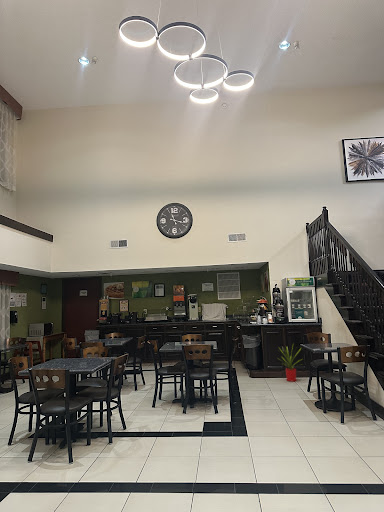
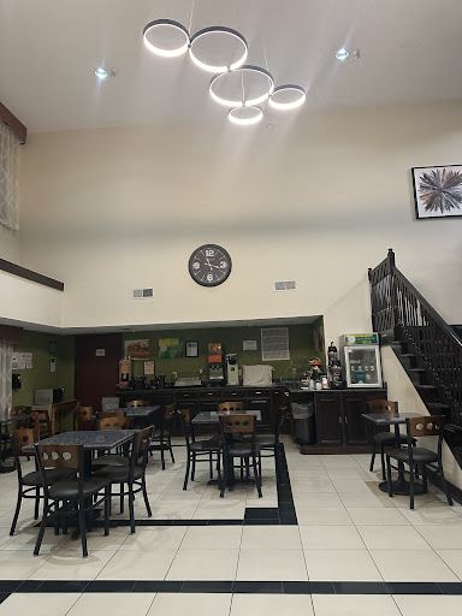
- house plant (290, 362)
